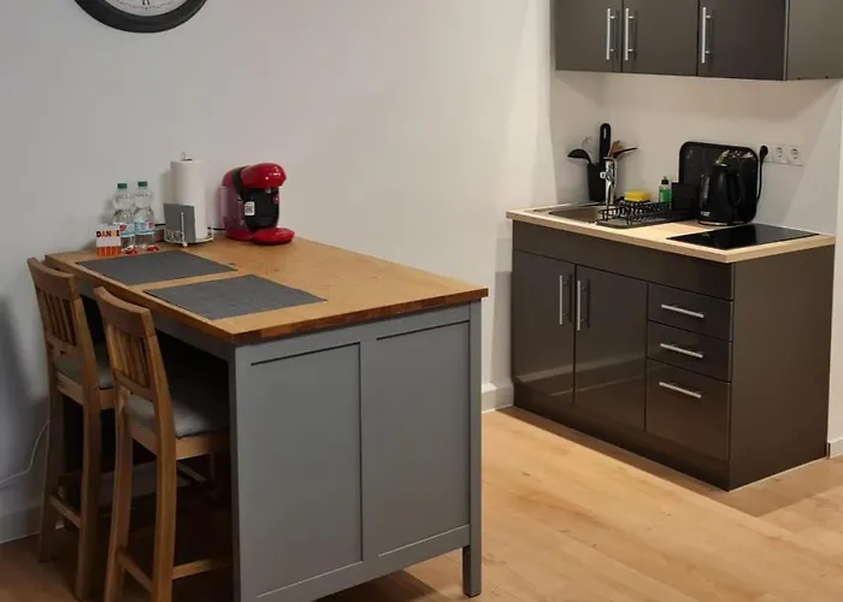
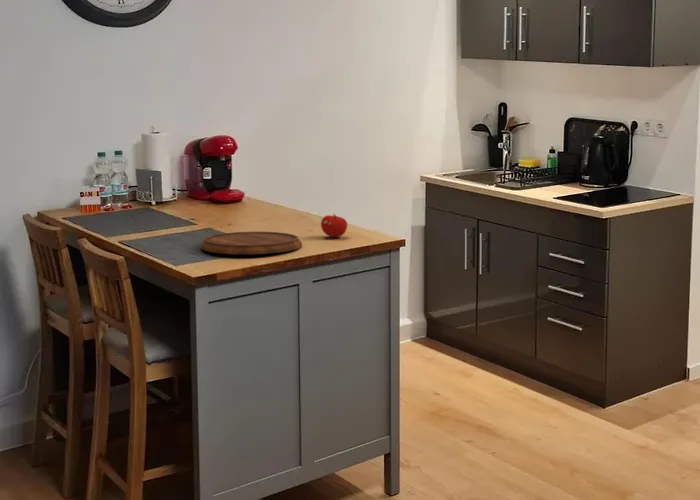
+ cutting board (251, 242)
+ fruit (334, 225)
